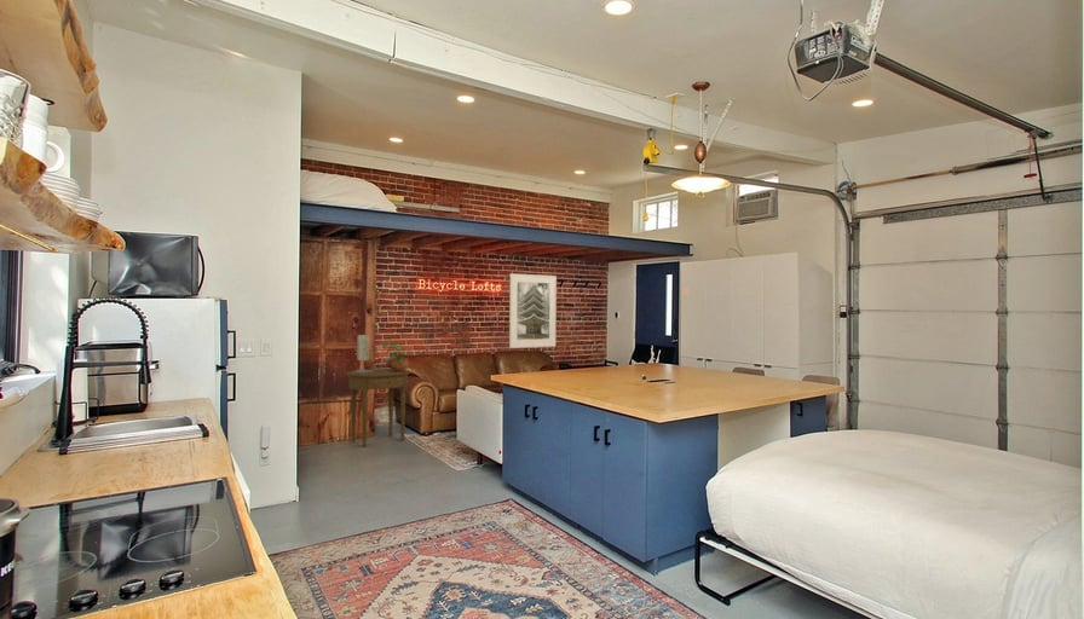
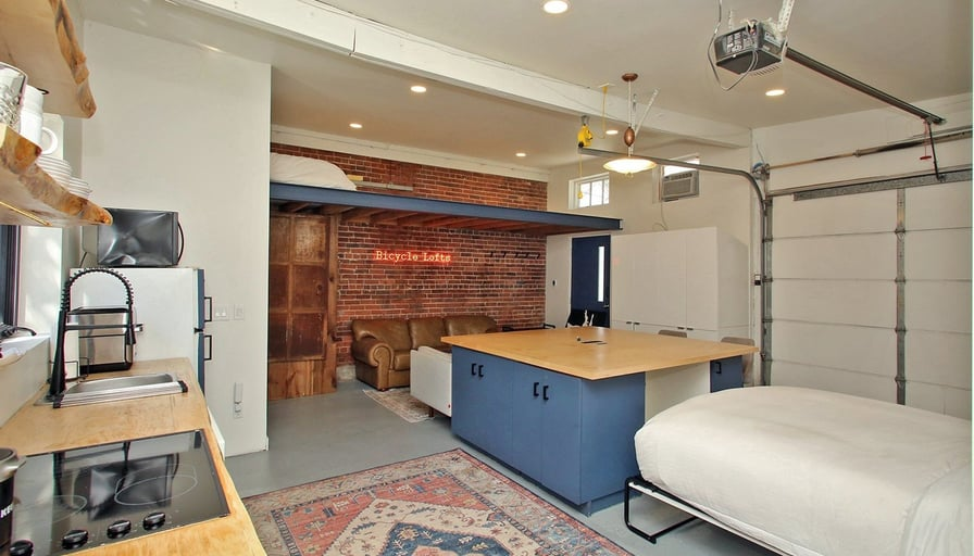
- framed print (532, 311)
- table lamp (363, 353)
- potted plant (394, 354)
- side table (388, 406)
